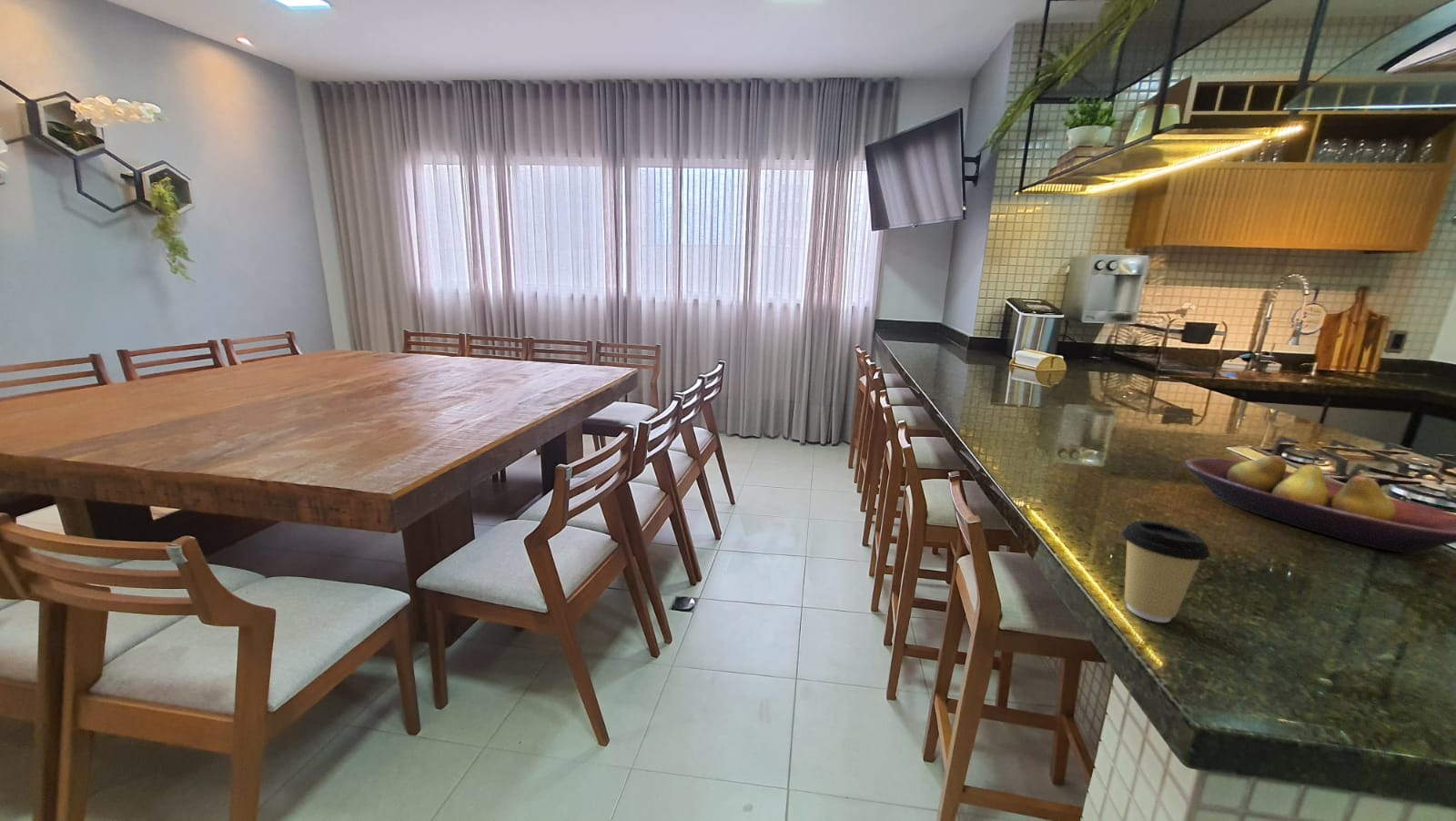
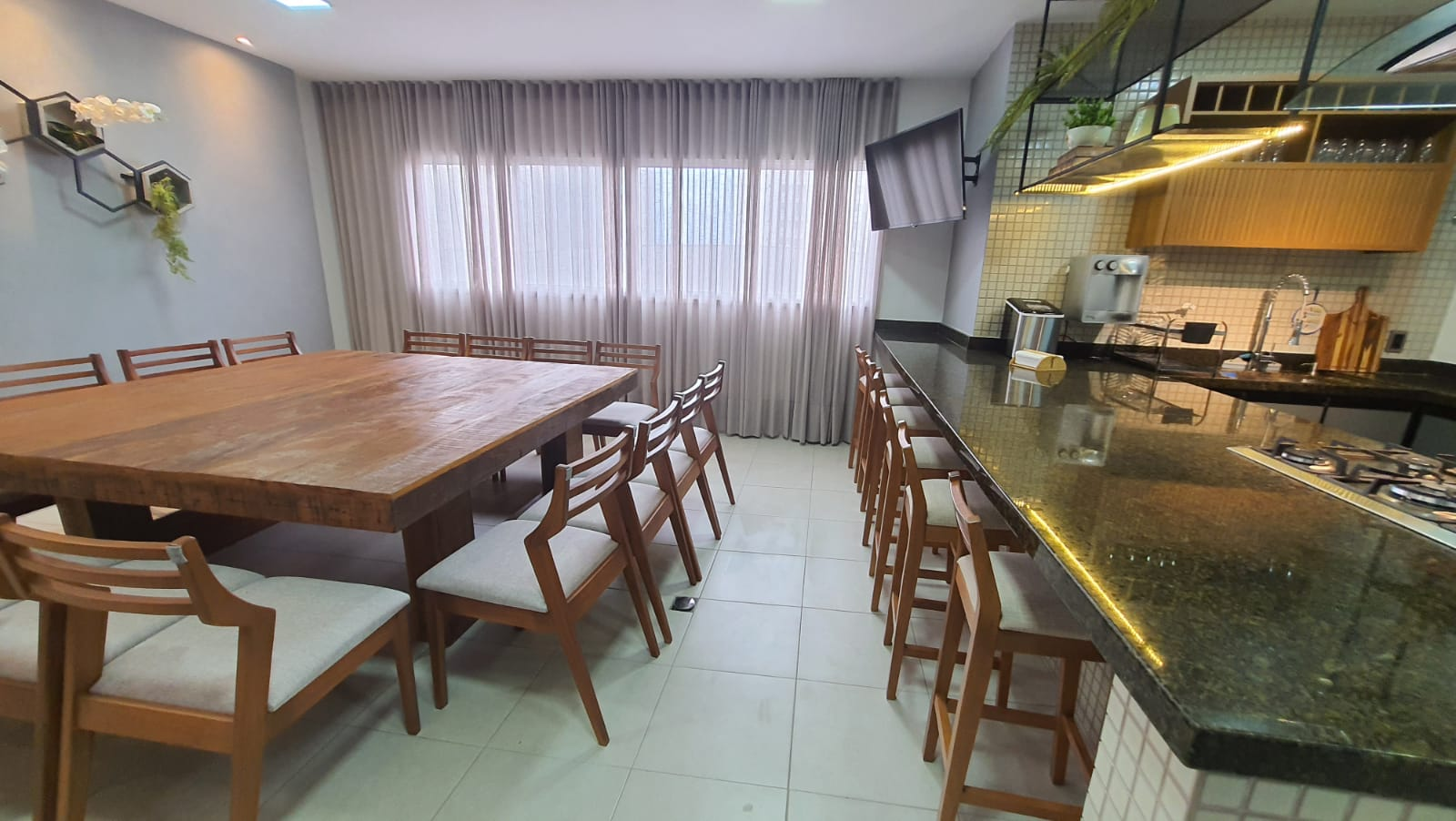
- coffee cup (1158, 571)
- fruit bowl (1313, 492)
